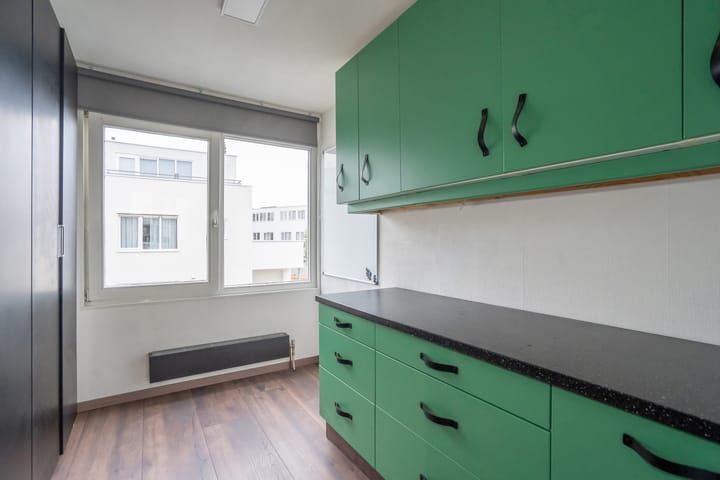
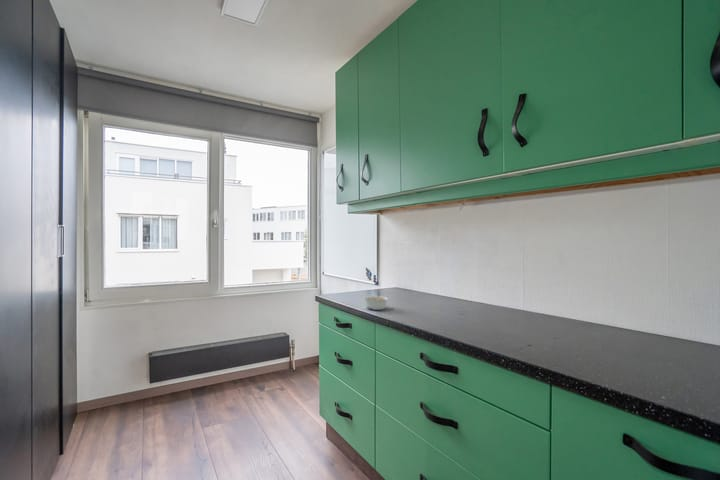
+ legume (375, 301)
